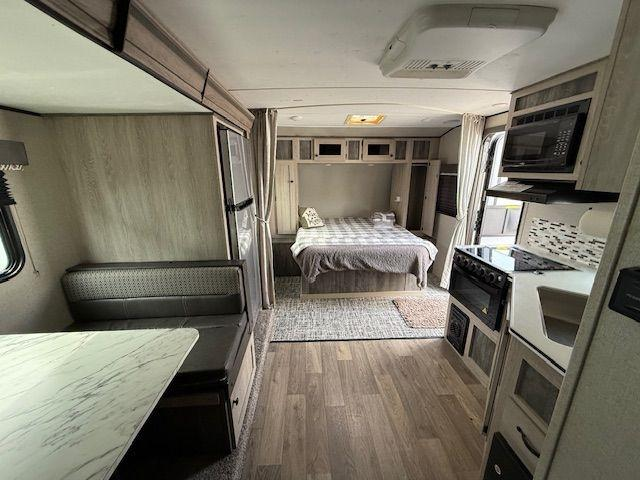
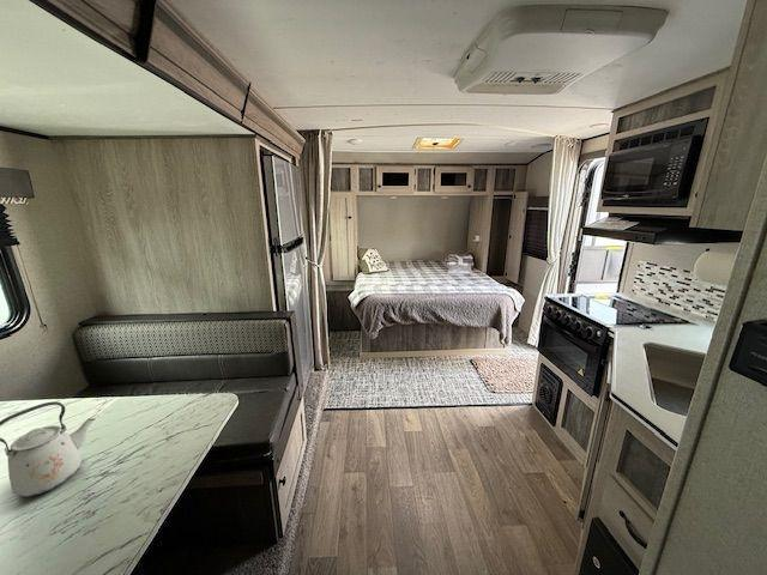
+ kettle (53, 440)
